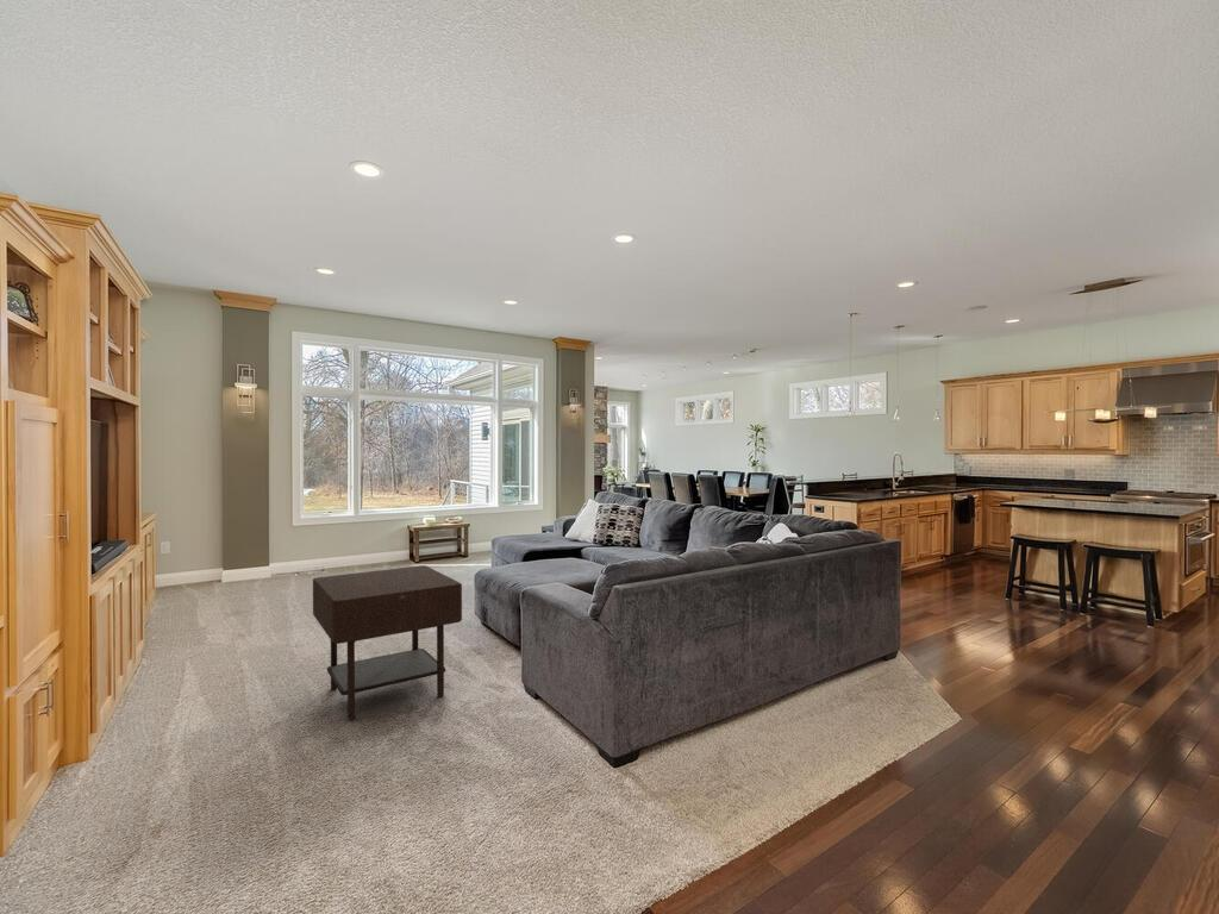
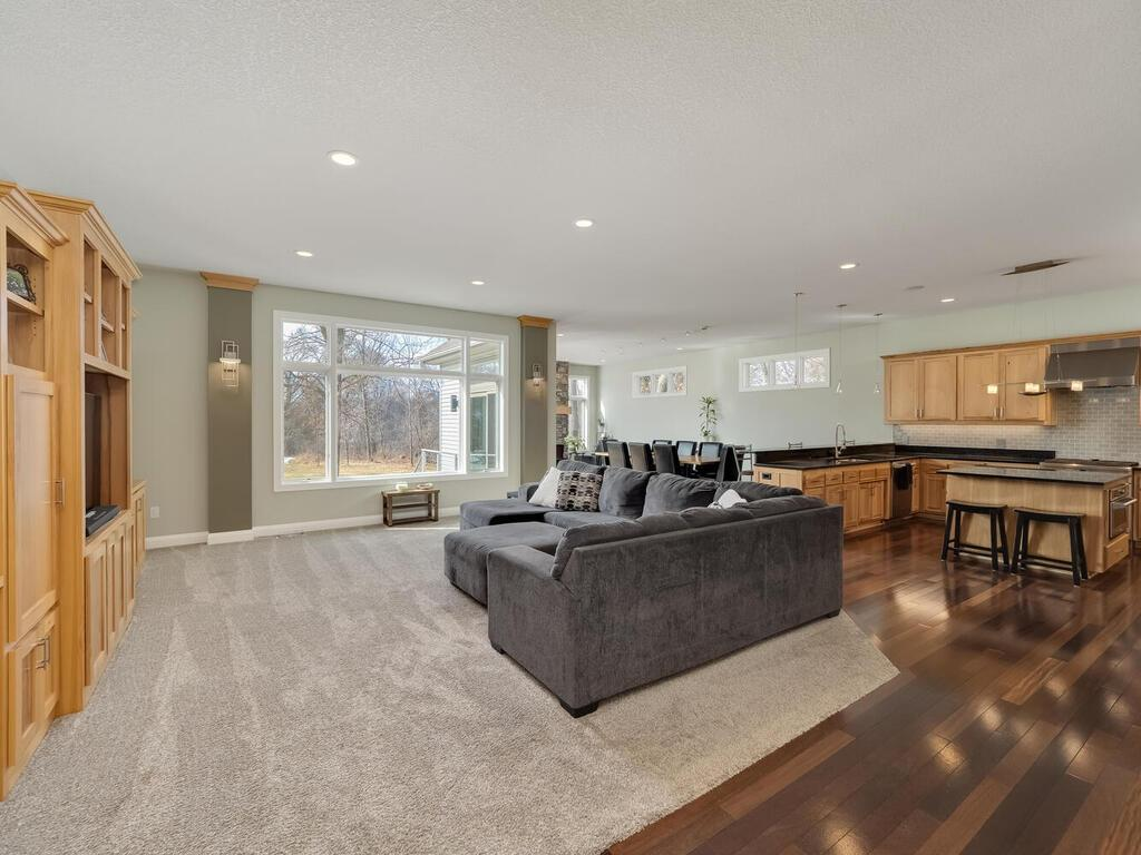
- side table (386, 634)
